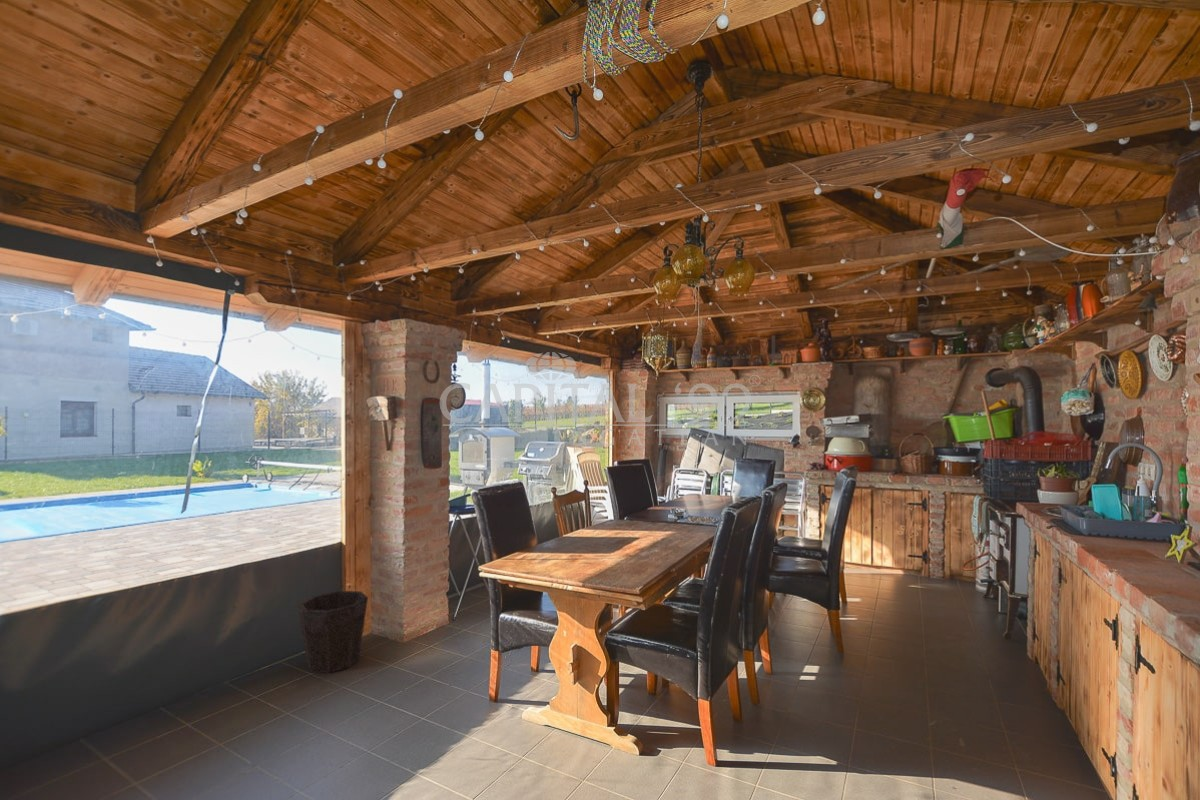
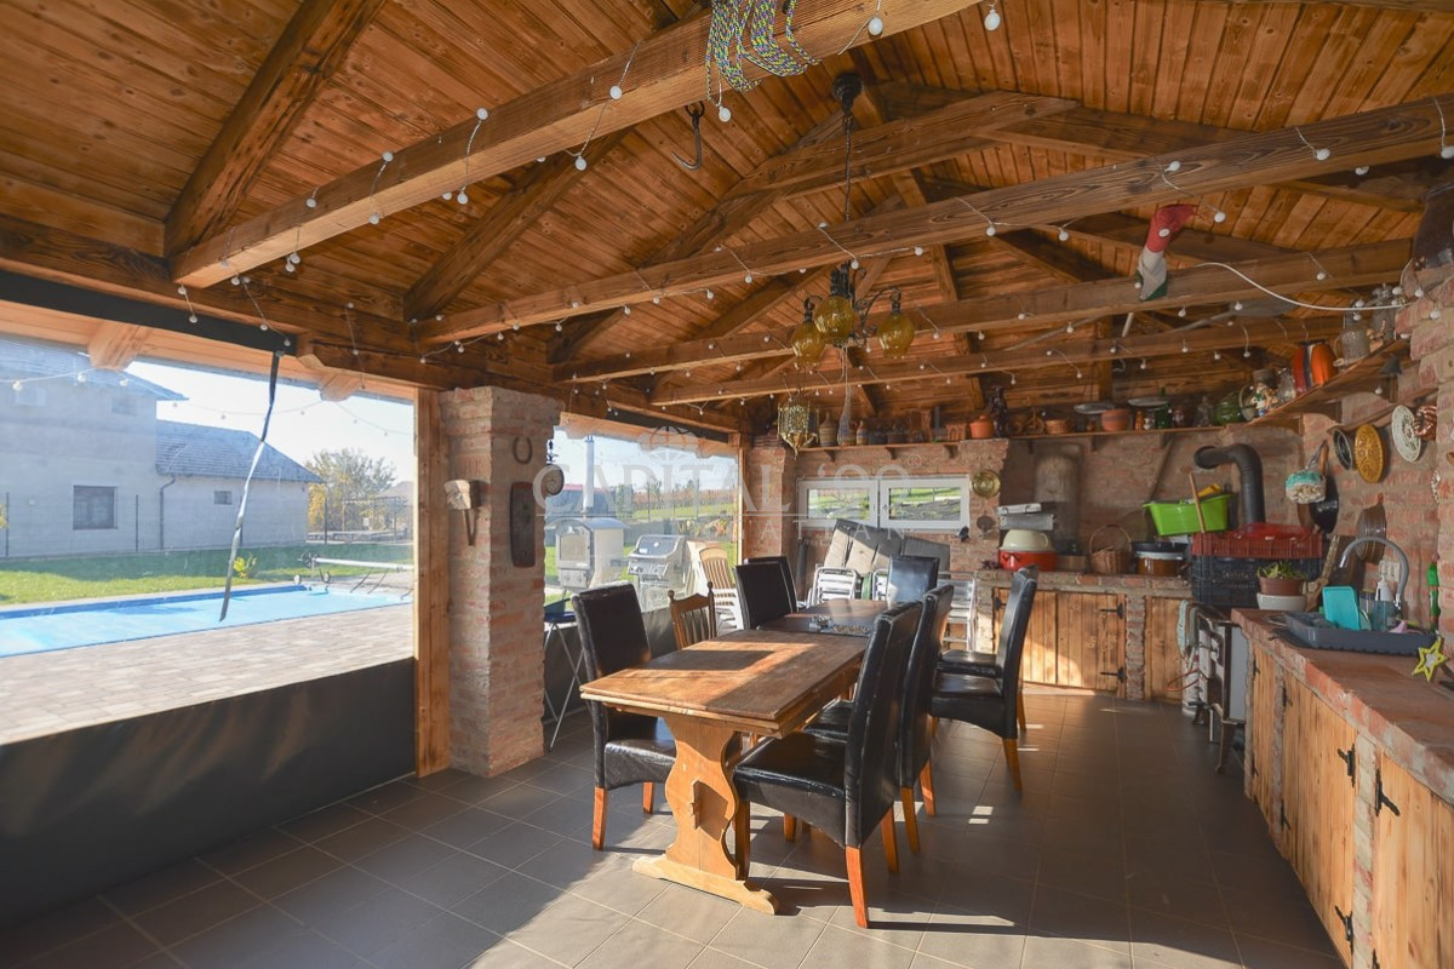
- waste bin (333, 631)
